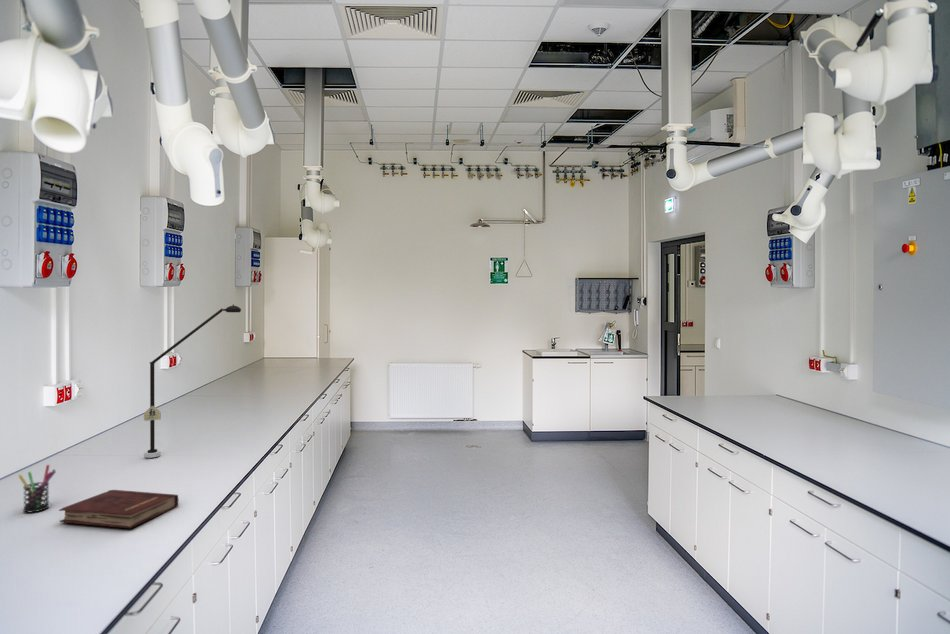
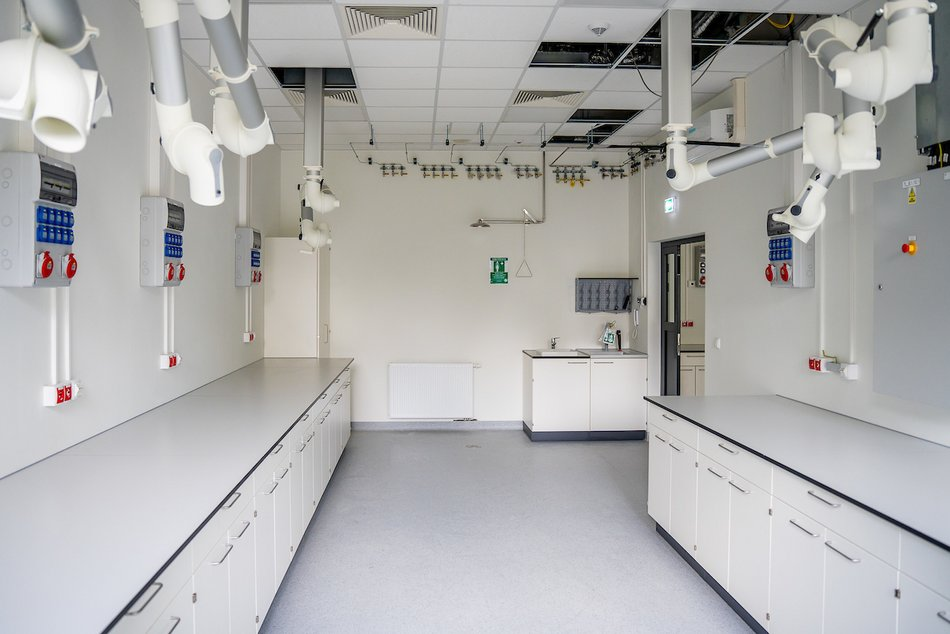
- pen holder (36, 487)
- desk lamp (173, 348)
- hardback book (121, 507)
